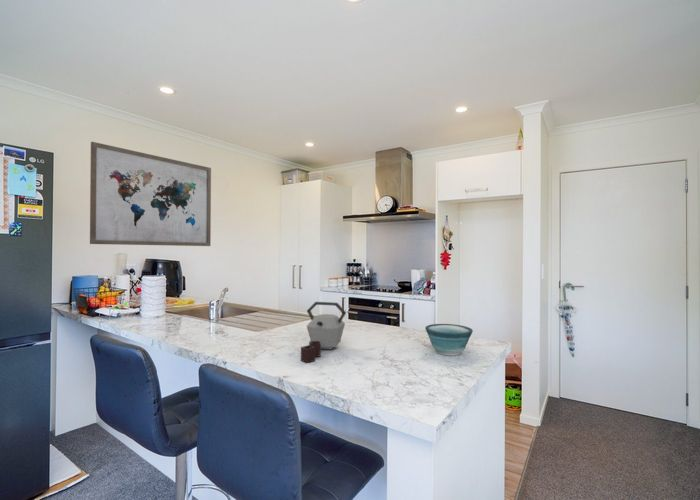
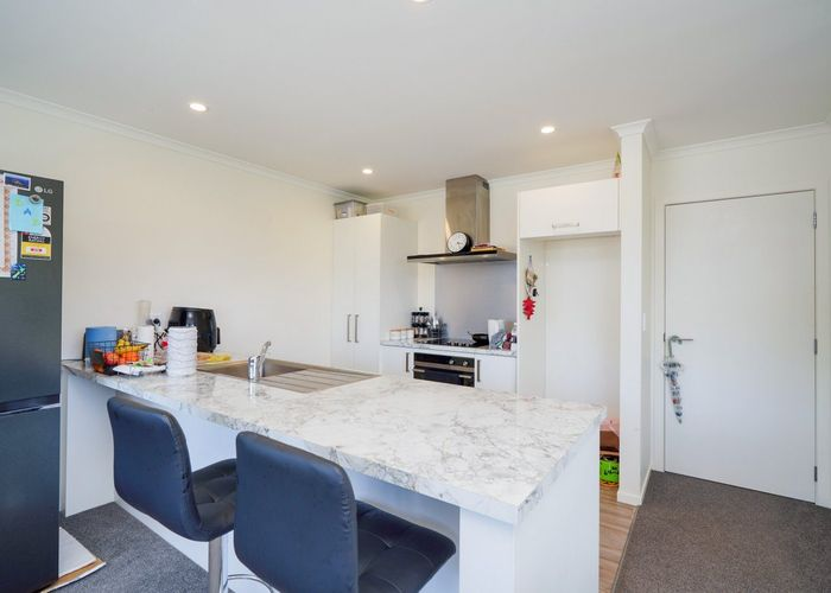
- kettle (319, 328)
- bowl (448, 340)
- wall art (158, 200)
